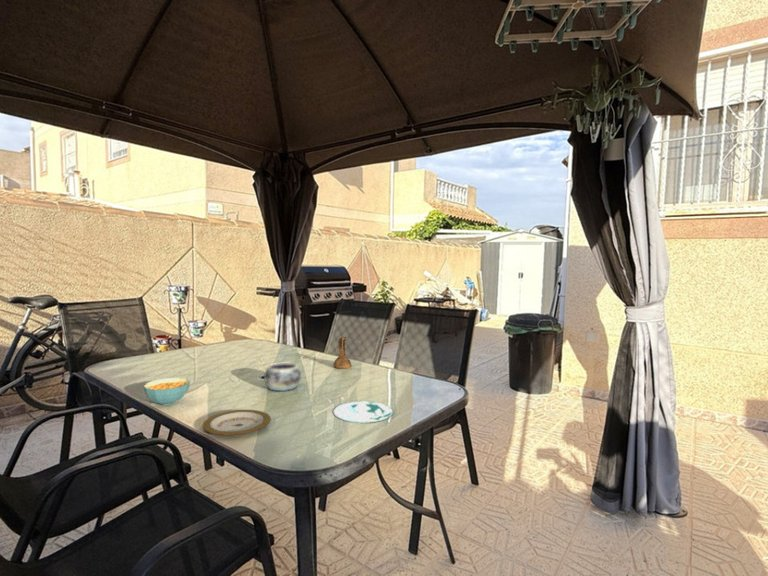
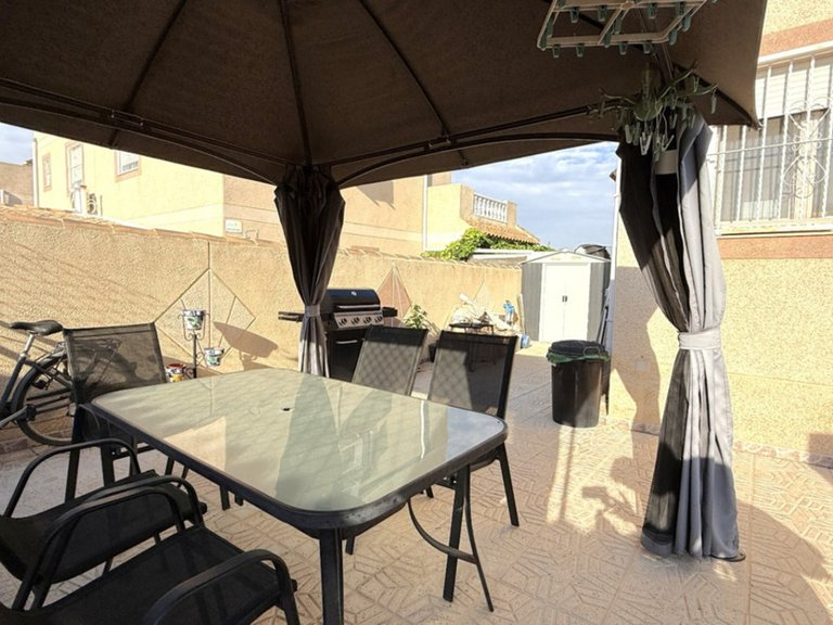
- pitcher (342, 351)
- cereal bowl (167, 393)
- plate (237, 423)
- plate (363, 408)
- decorative bowl (282, 376)
